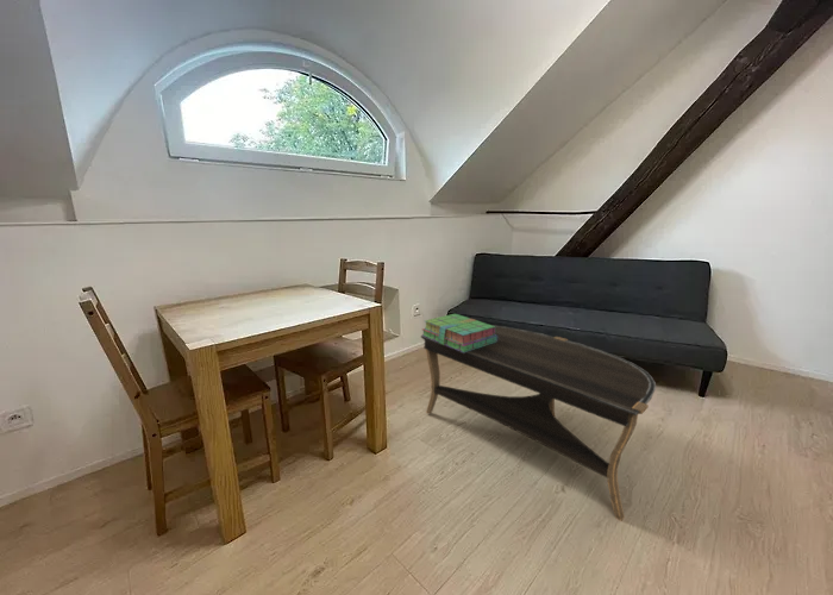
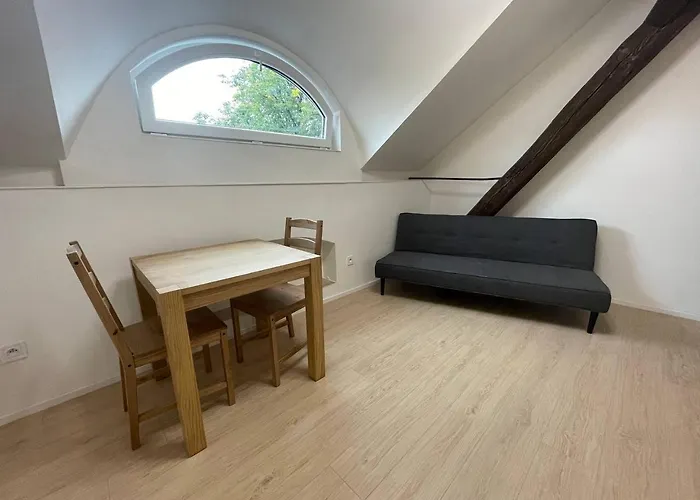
- stack of books (458, 330)
- coffee table (532, 395)
